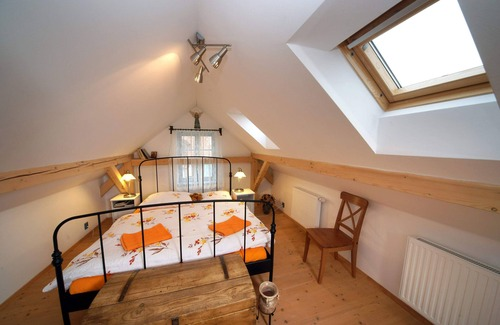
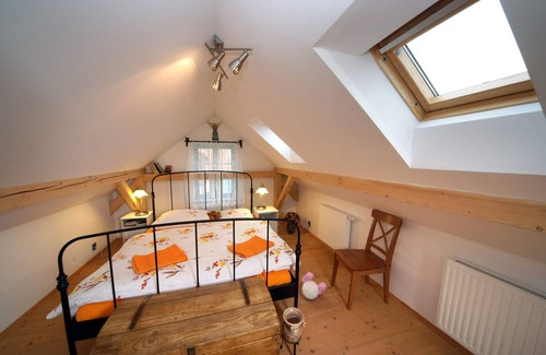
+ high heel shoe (313, 283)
